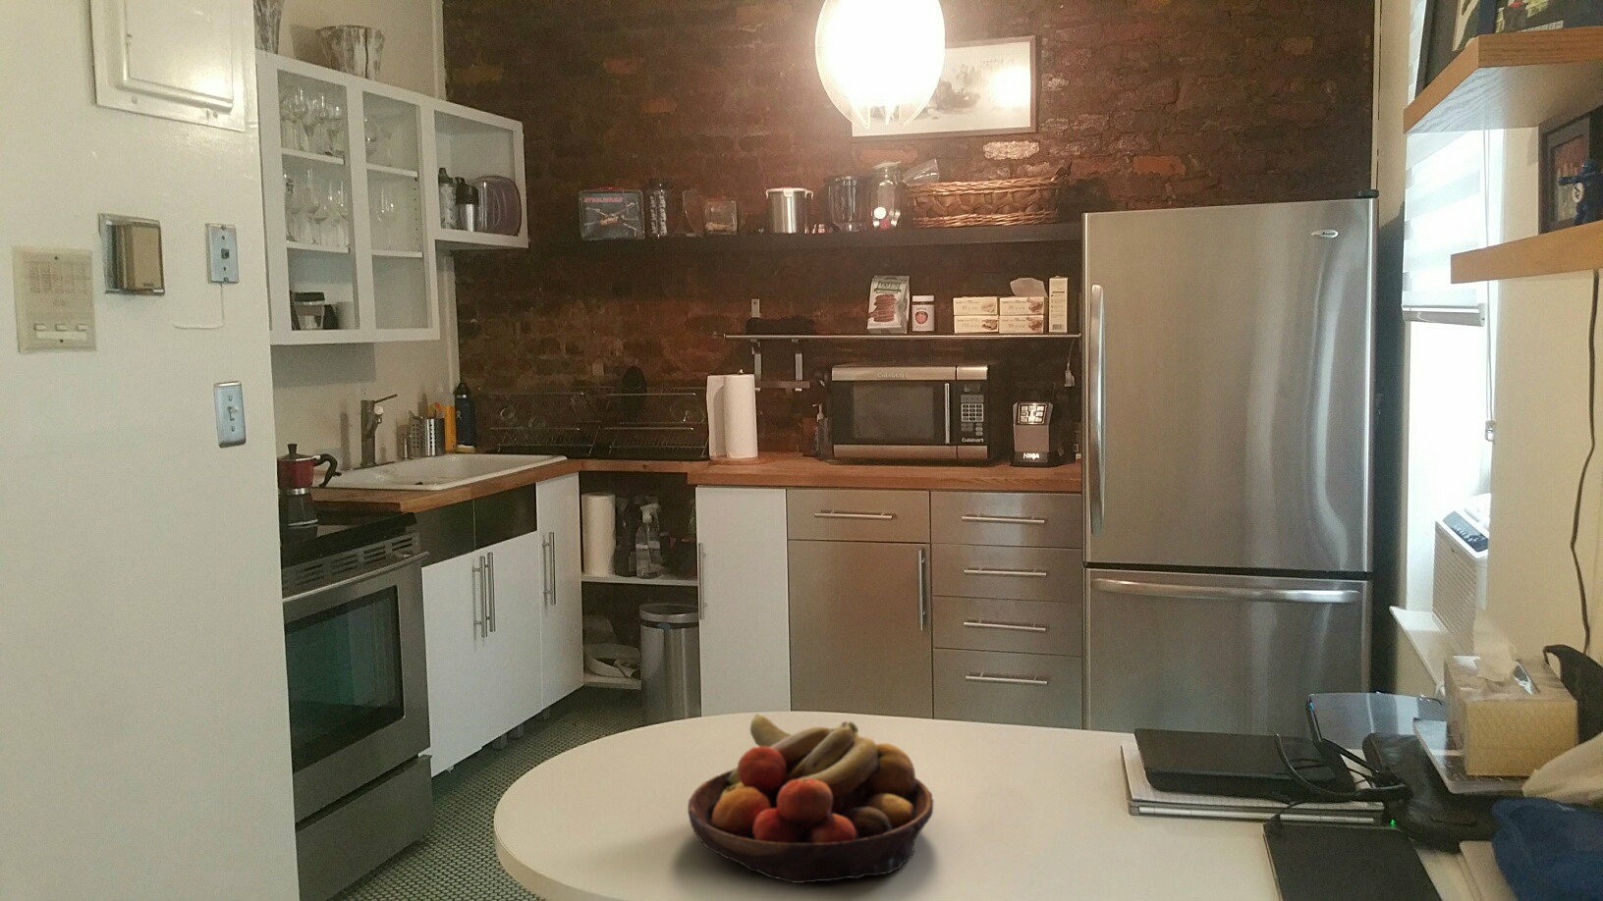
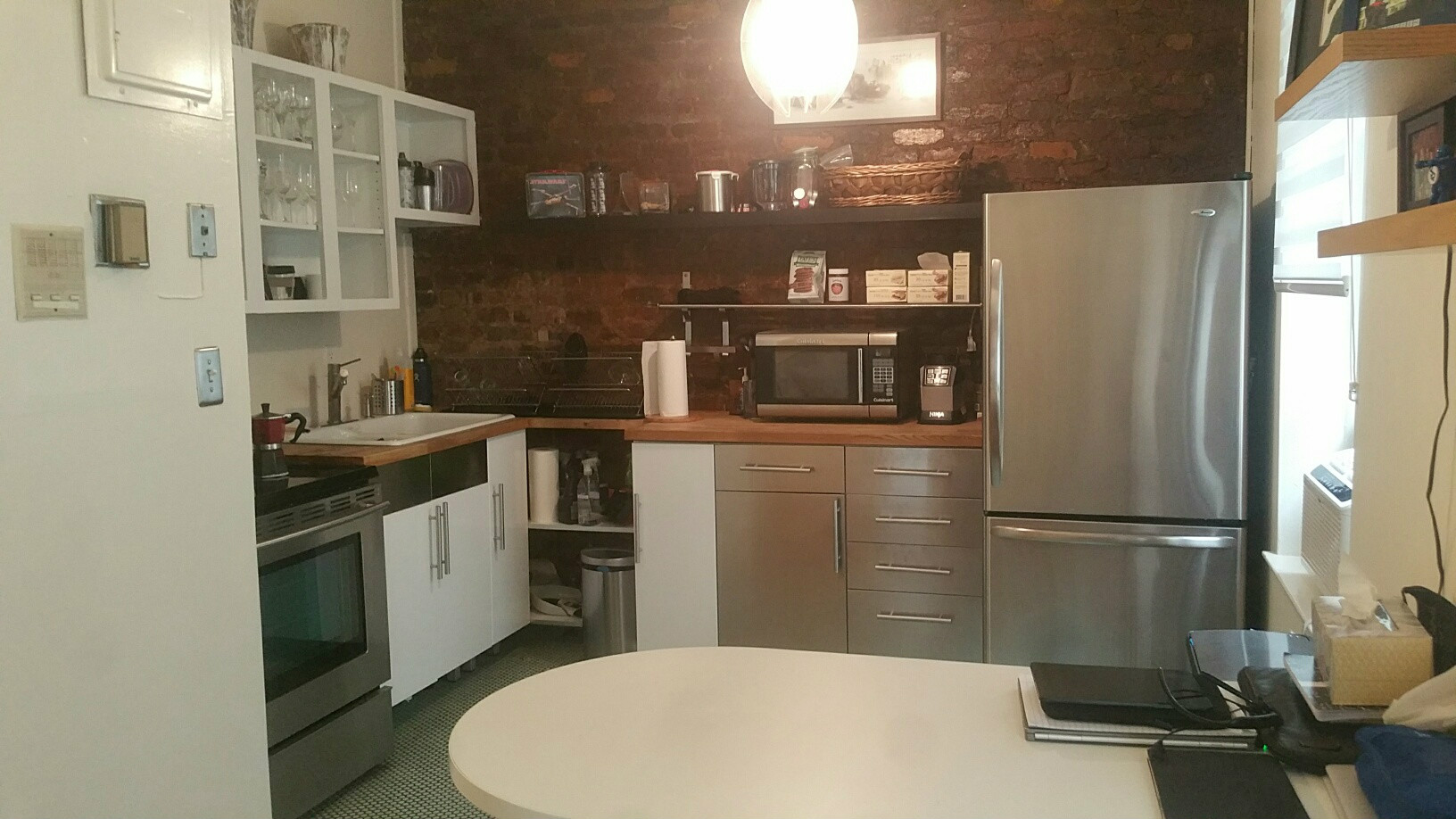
- fruit bowl (807, 788)
